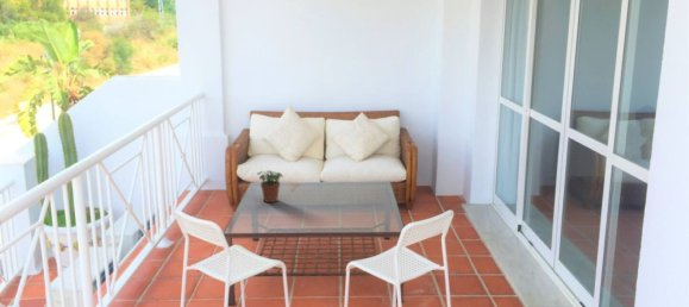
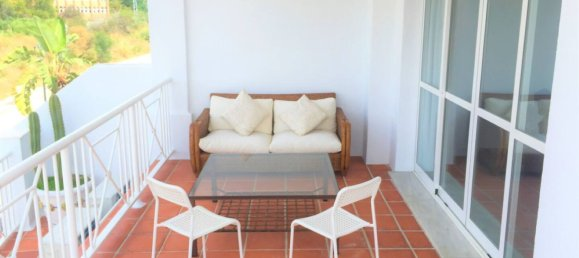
- potted plant (269, 186)
